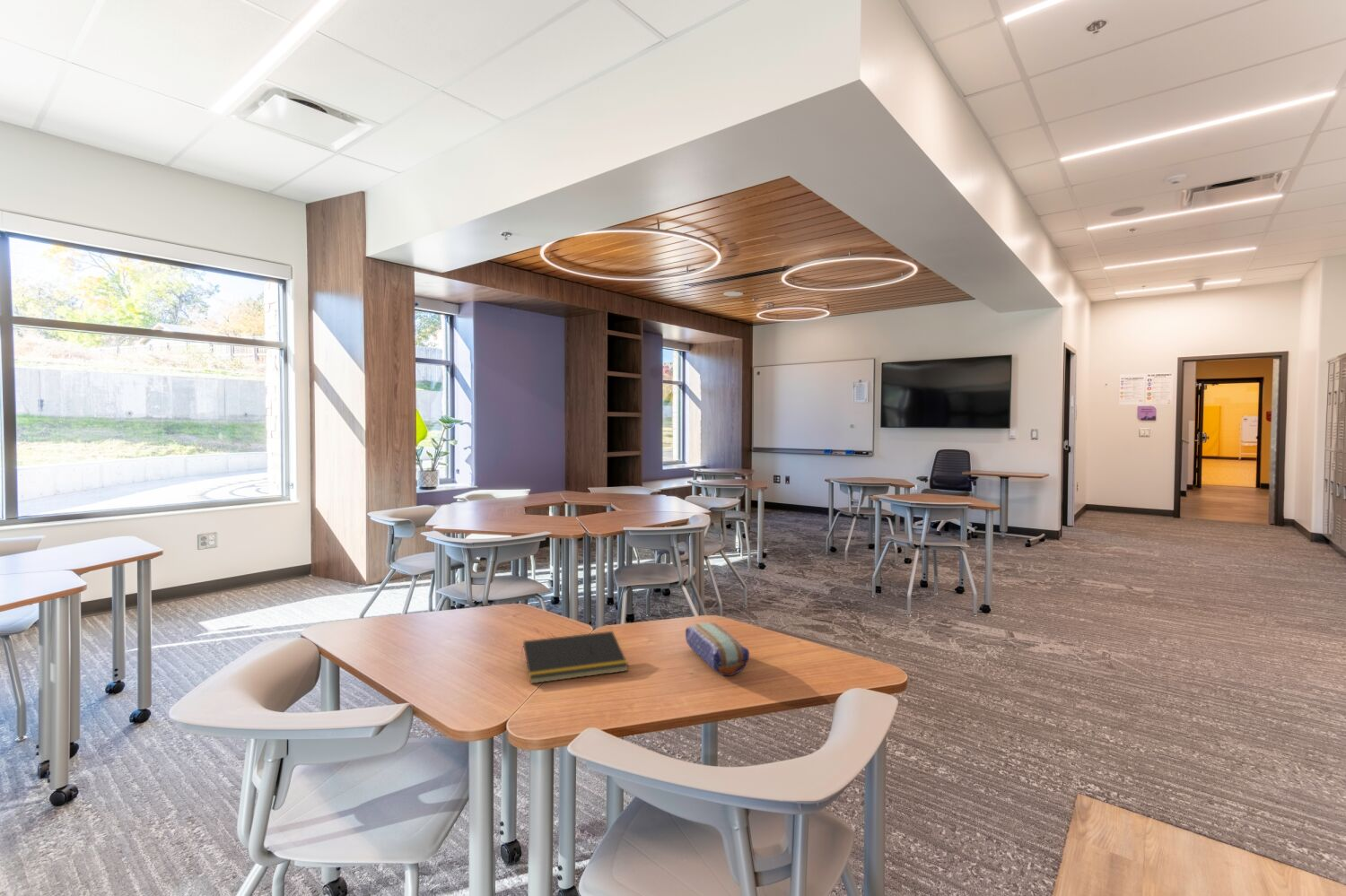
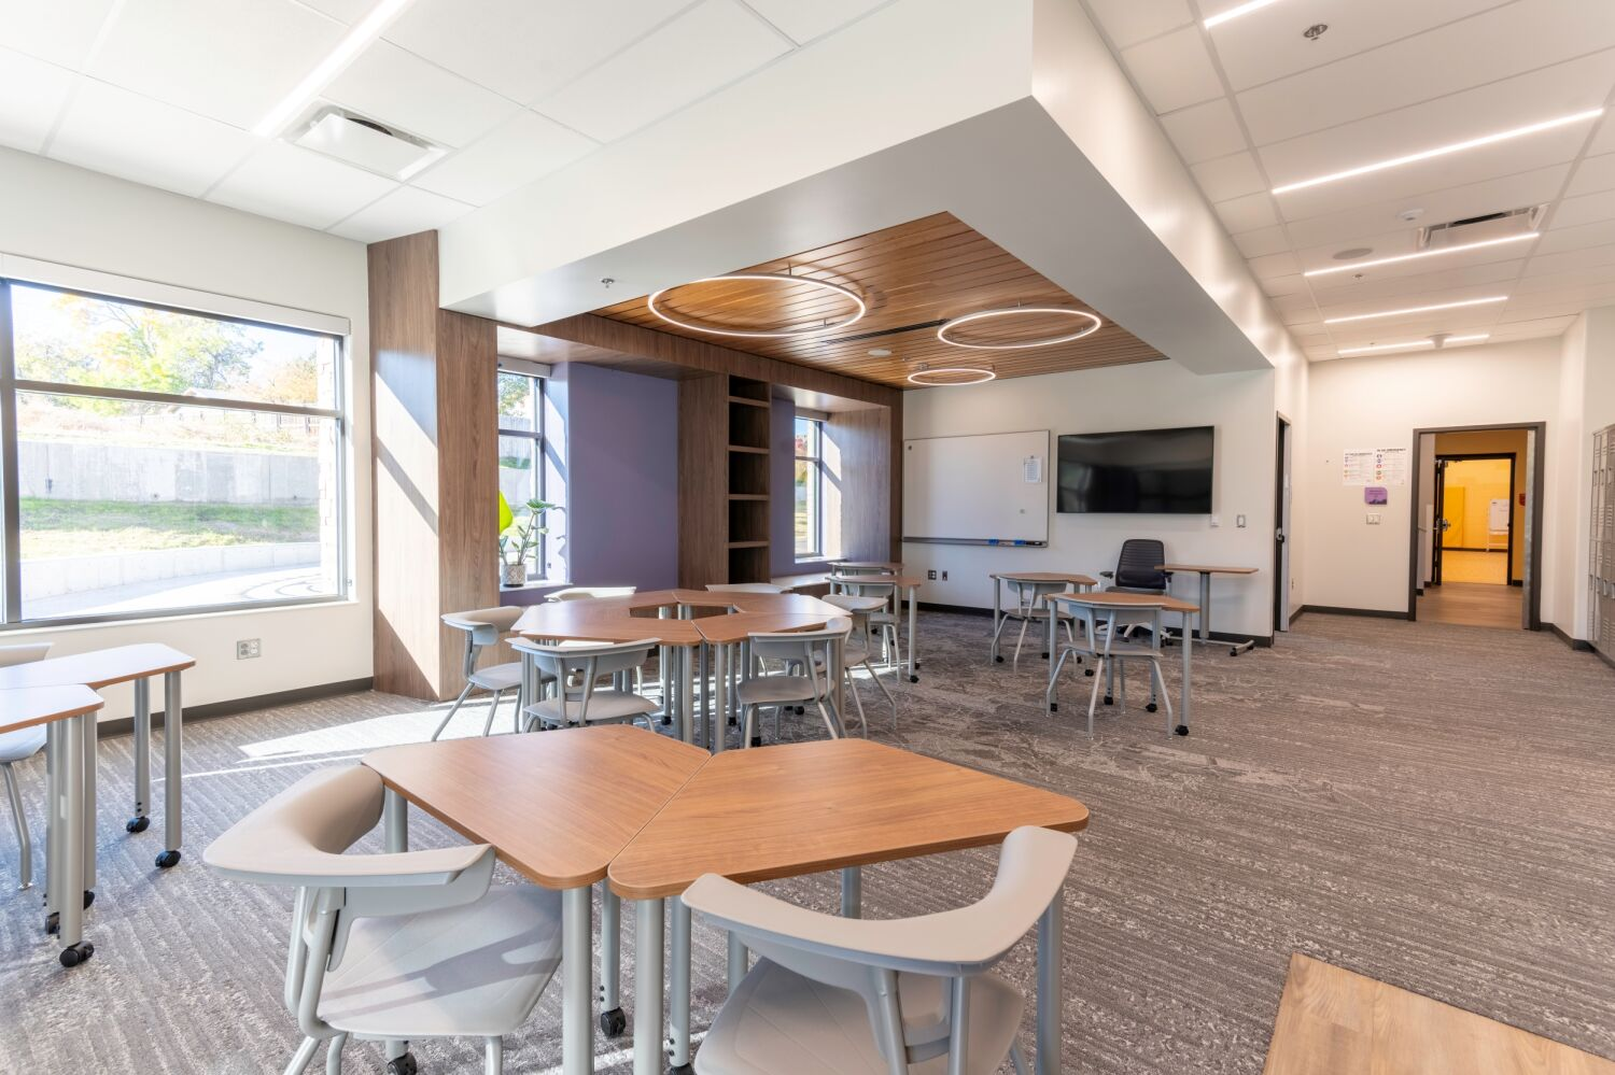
- notepad (574, 655)
- pencil case (715, 645)
